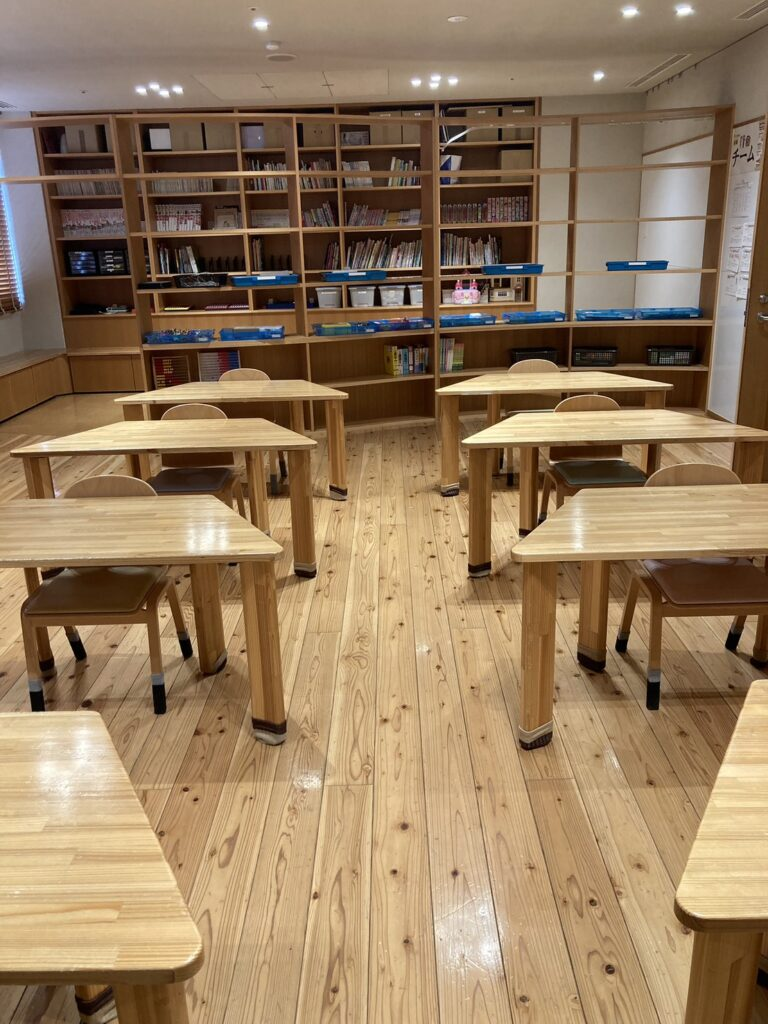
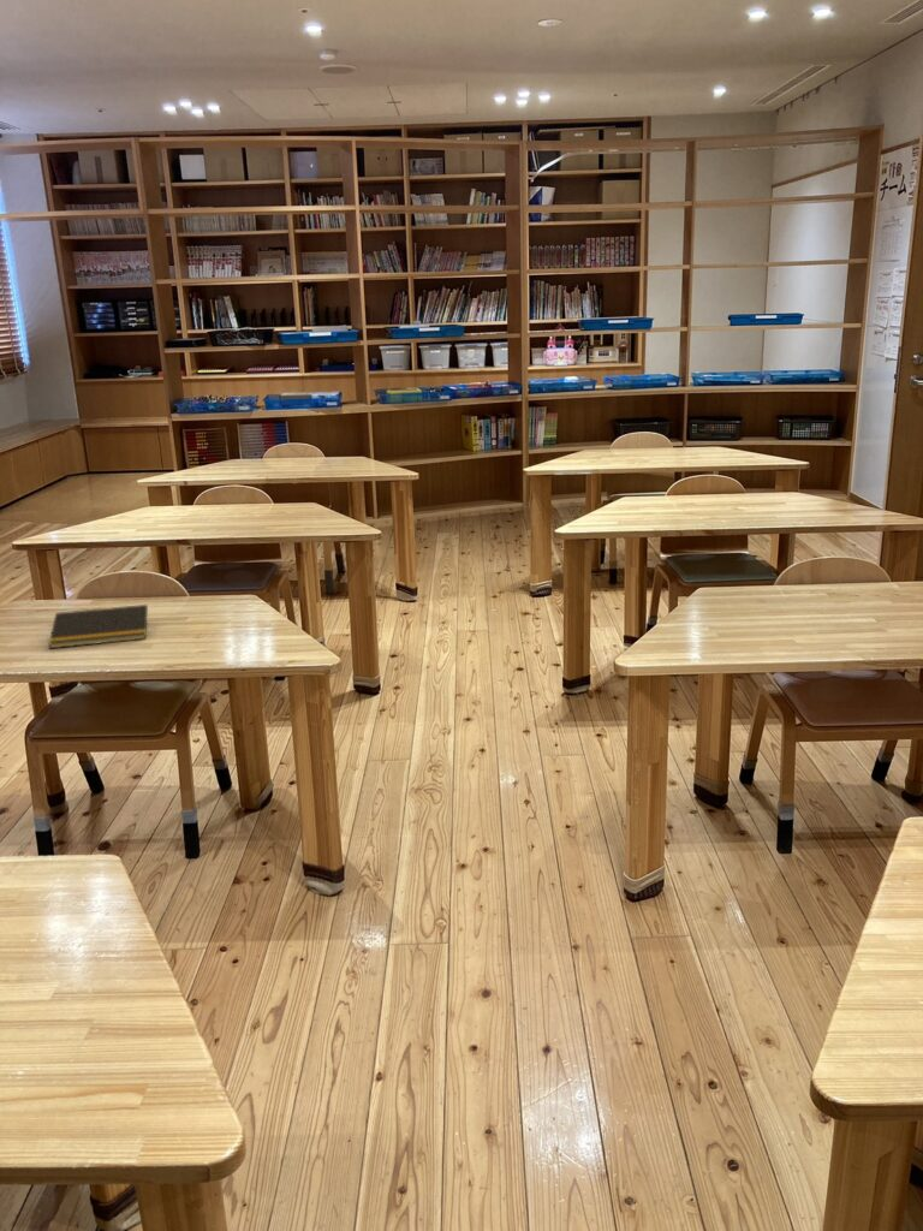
+ notepad (100, 625)
